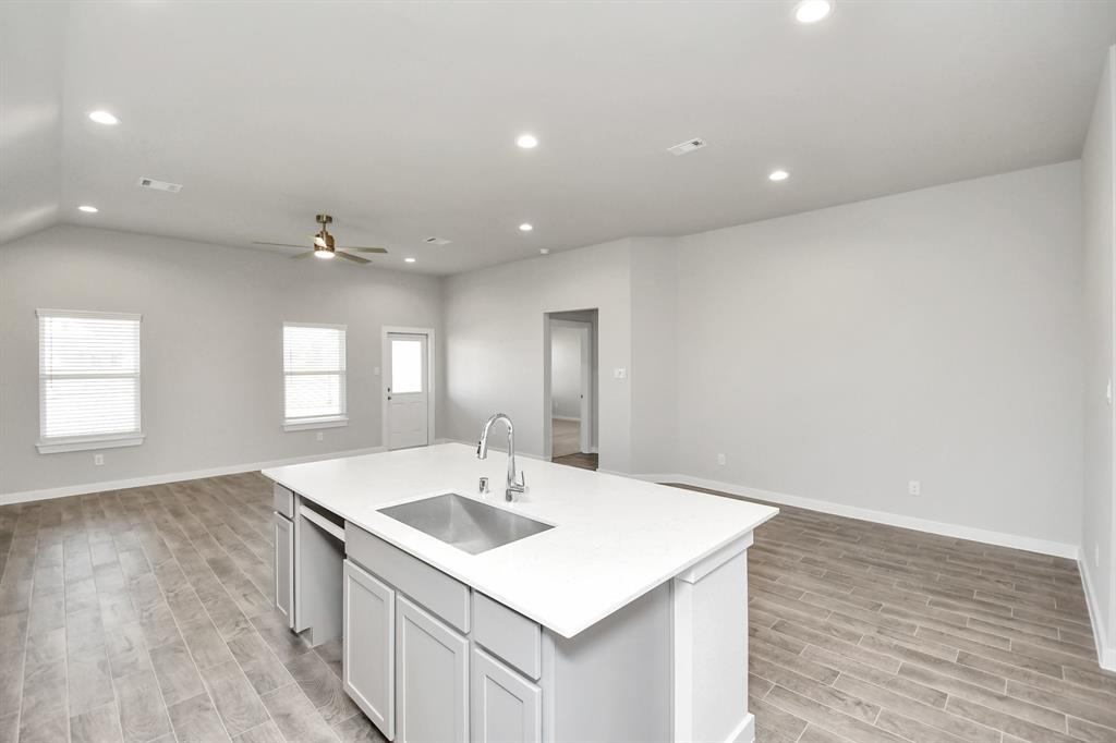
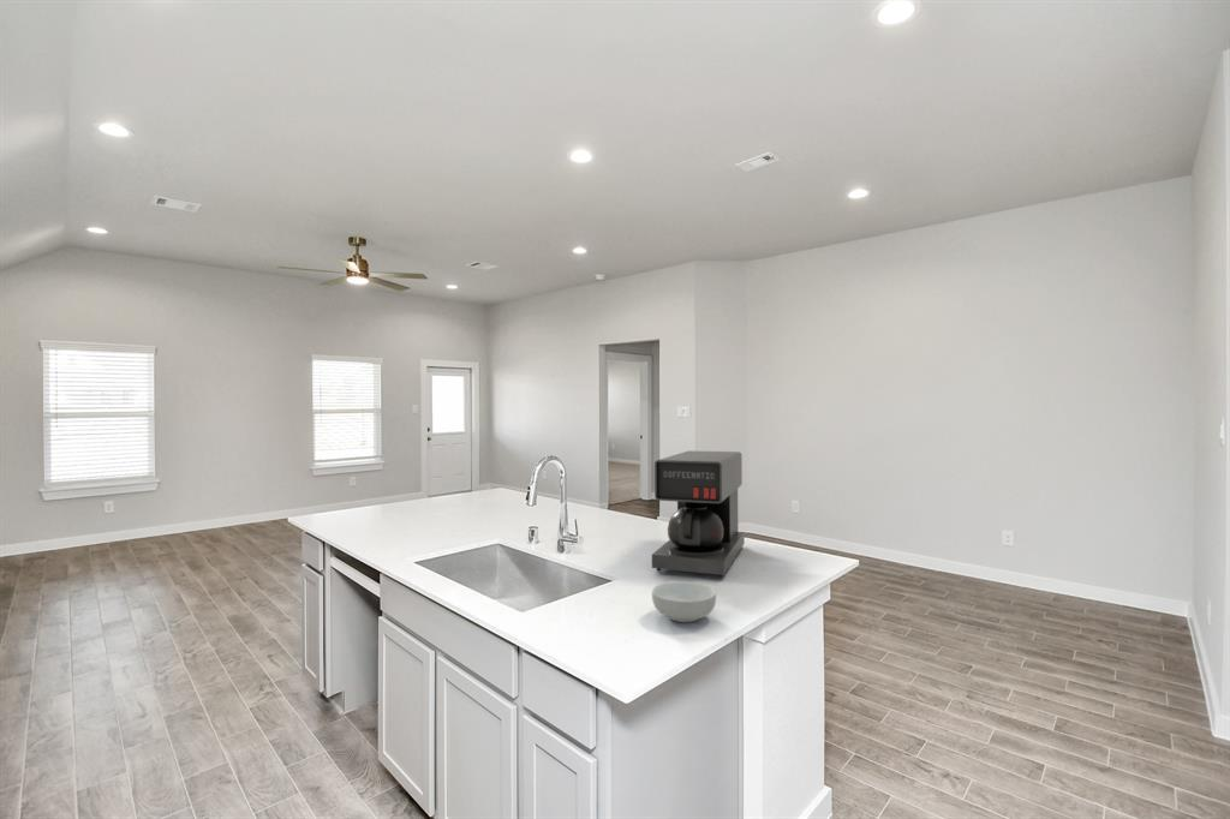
+ cereal bowl (683, 603)
+ coffee maker (701, 507)
